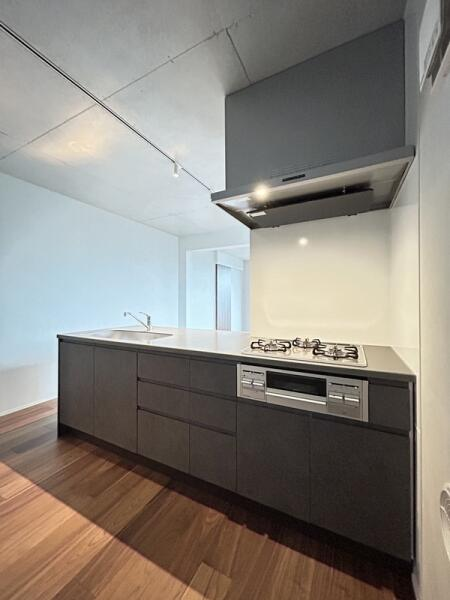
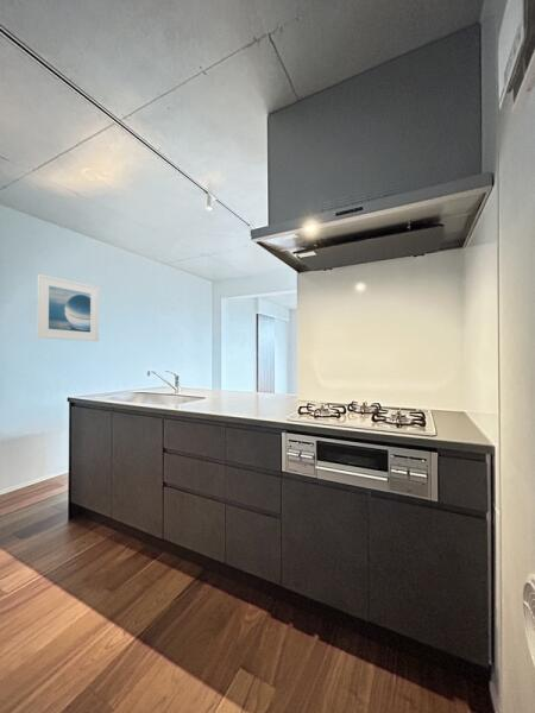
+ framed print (70, 310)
